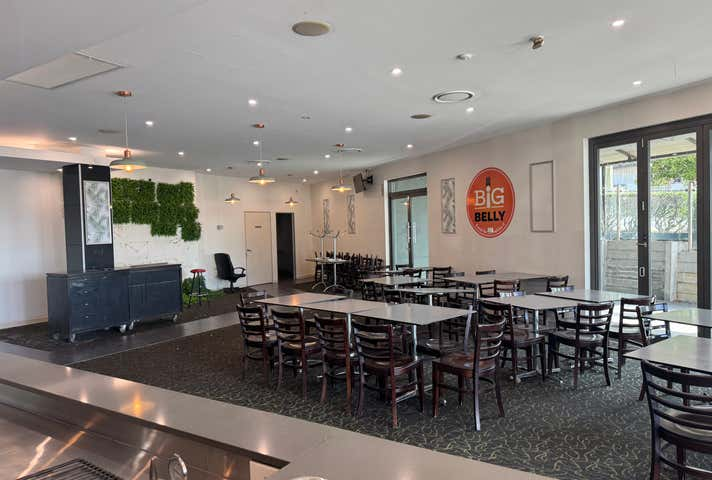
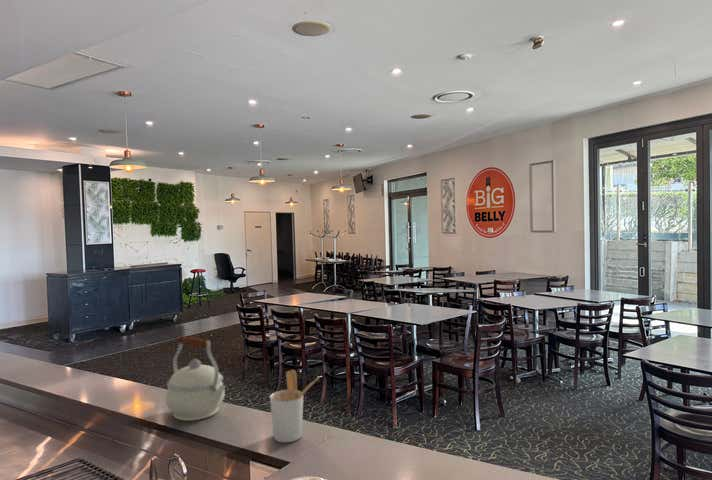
+ utensil holder (295, 405)
+ kettle (198, 376)
